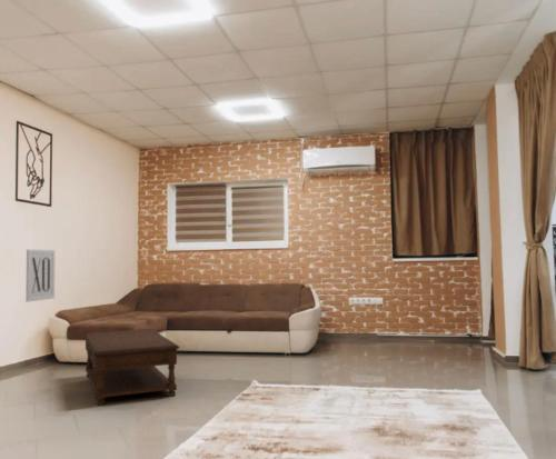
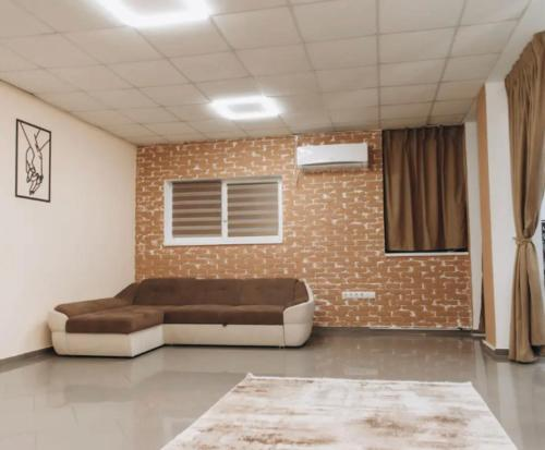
- coffee table (127, 362)
- wall art (41, 275)
